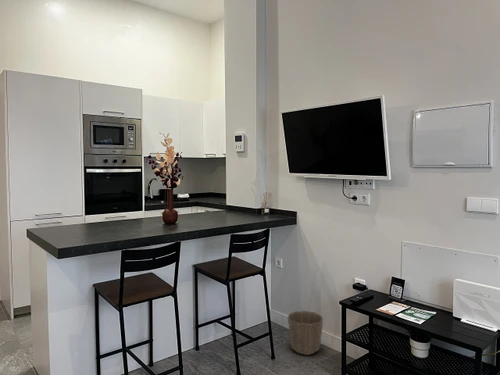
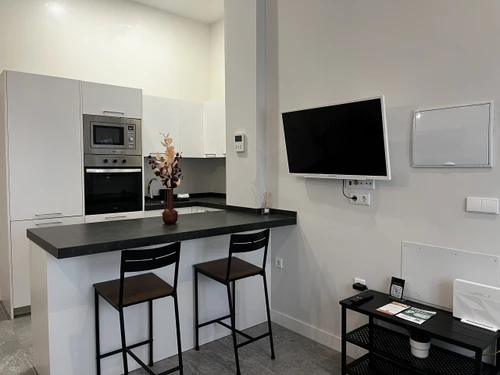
- waste basket (305, 332)
